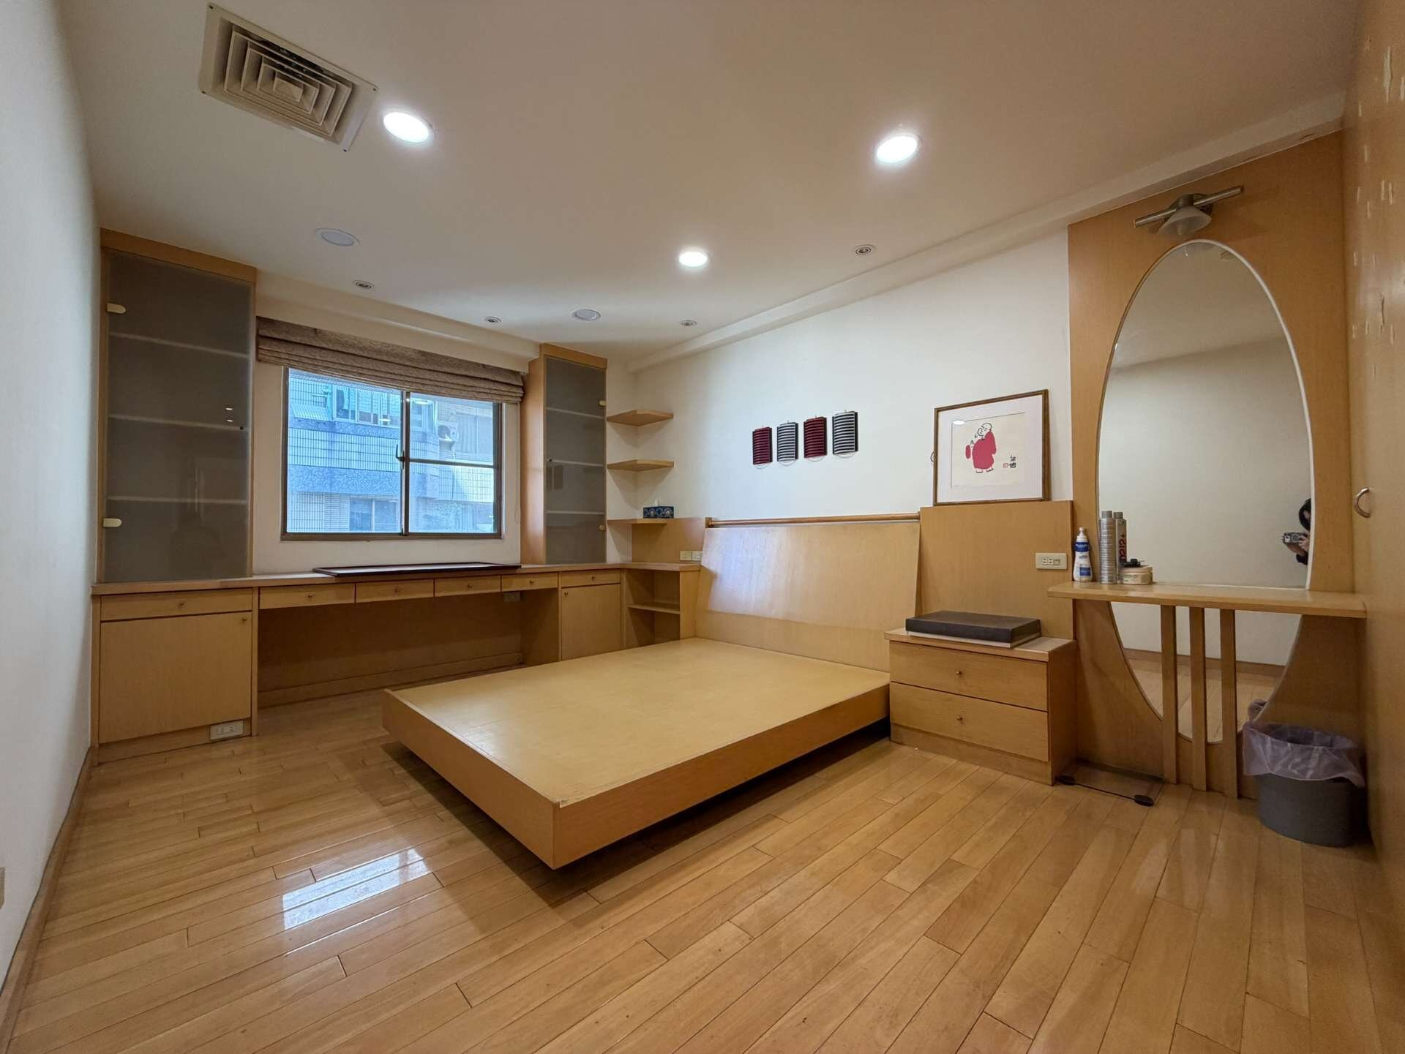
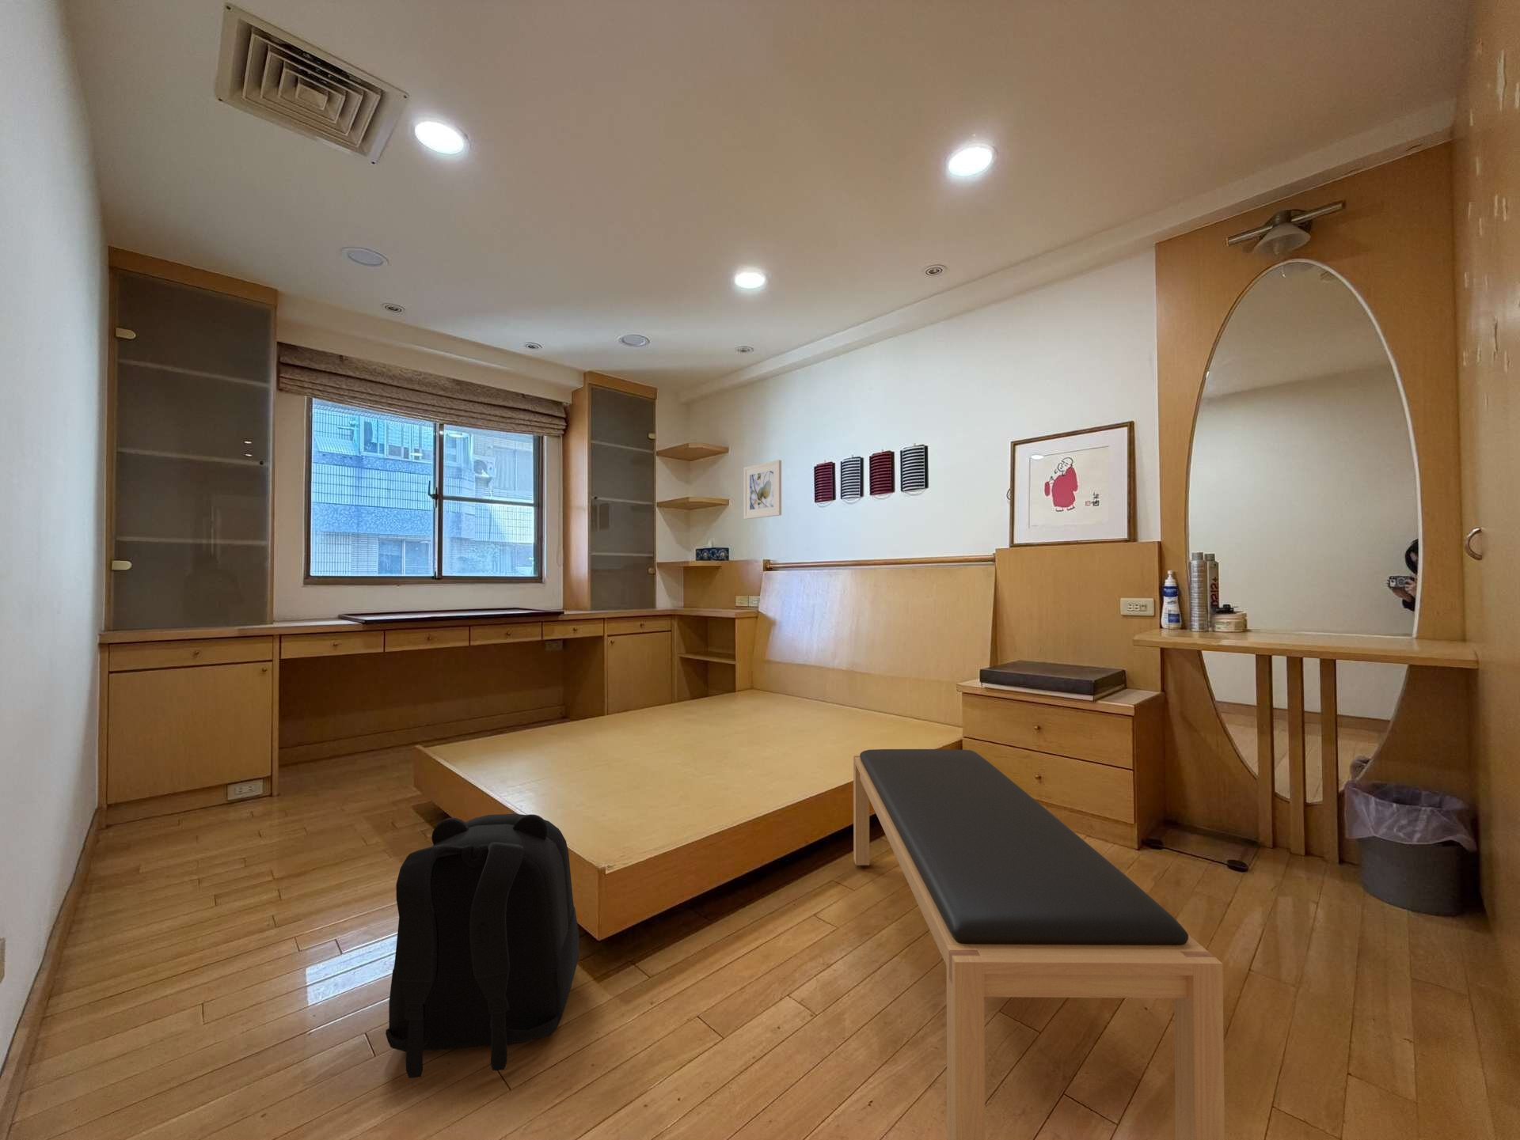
+ bench (969, 883)
+ backpack (486, 923)
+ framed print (762, 491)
